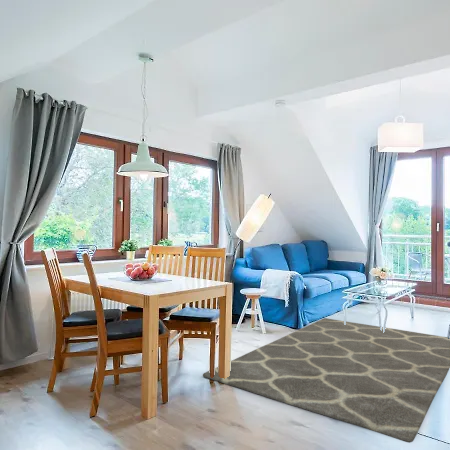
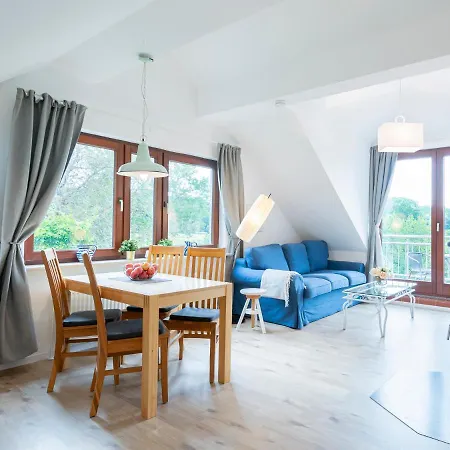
- rug (350, 355)
